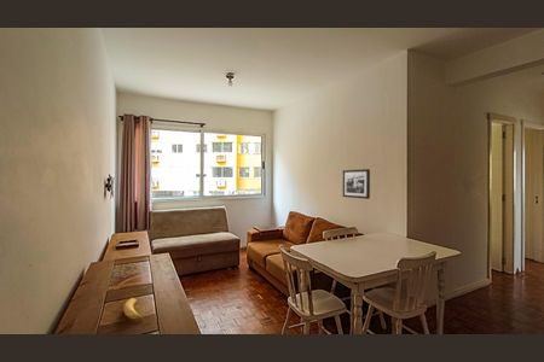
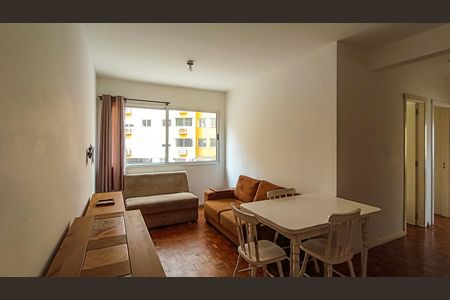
- banana (132, 306)
- picture frame (355, 183)
